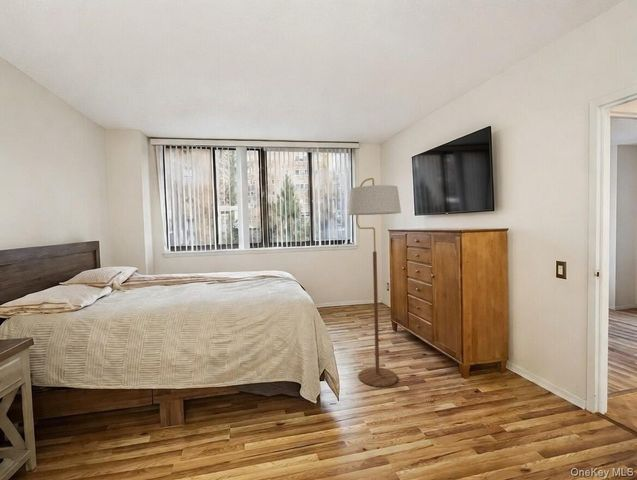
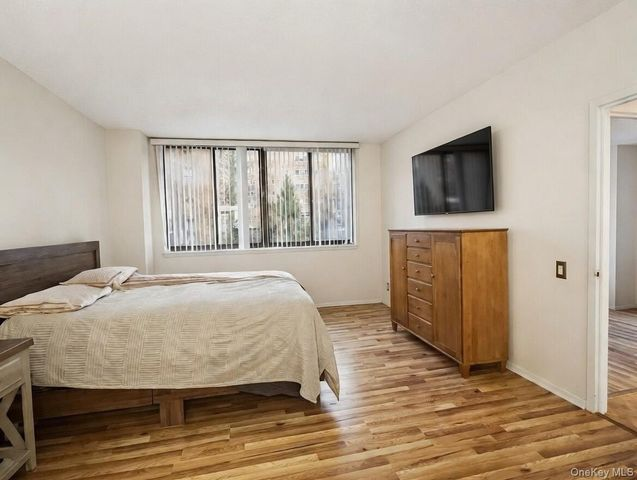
- floor lamp (373, 278)
